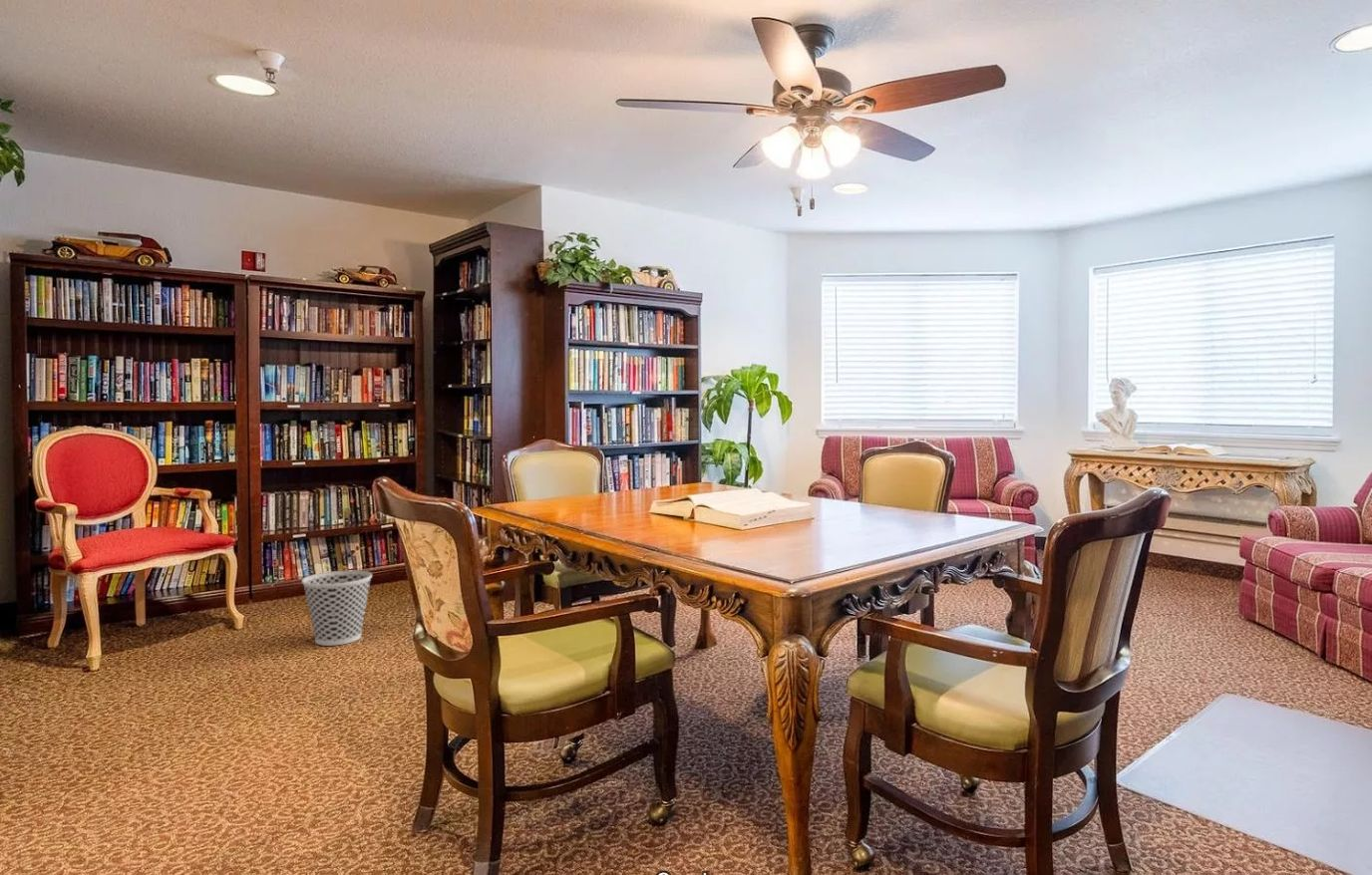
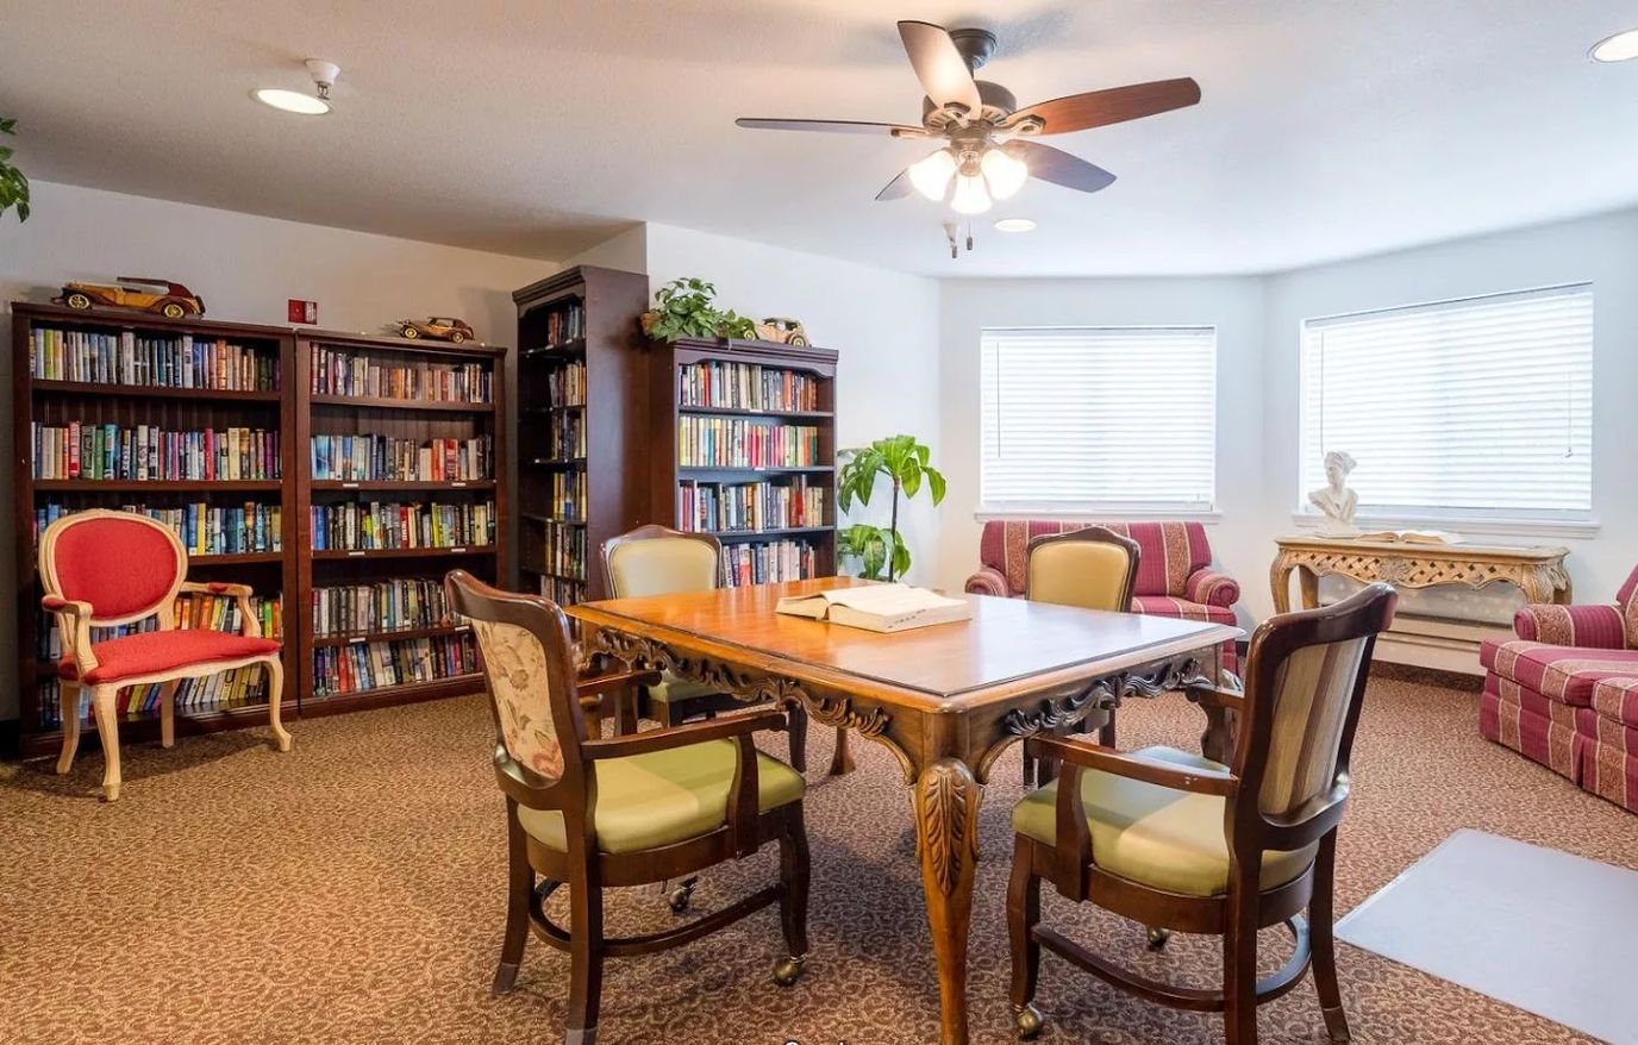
- wastebasket (338, 608)
